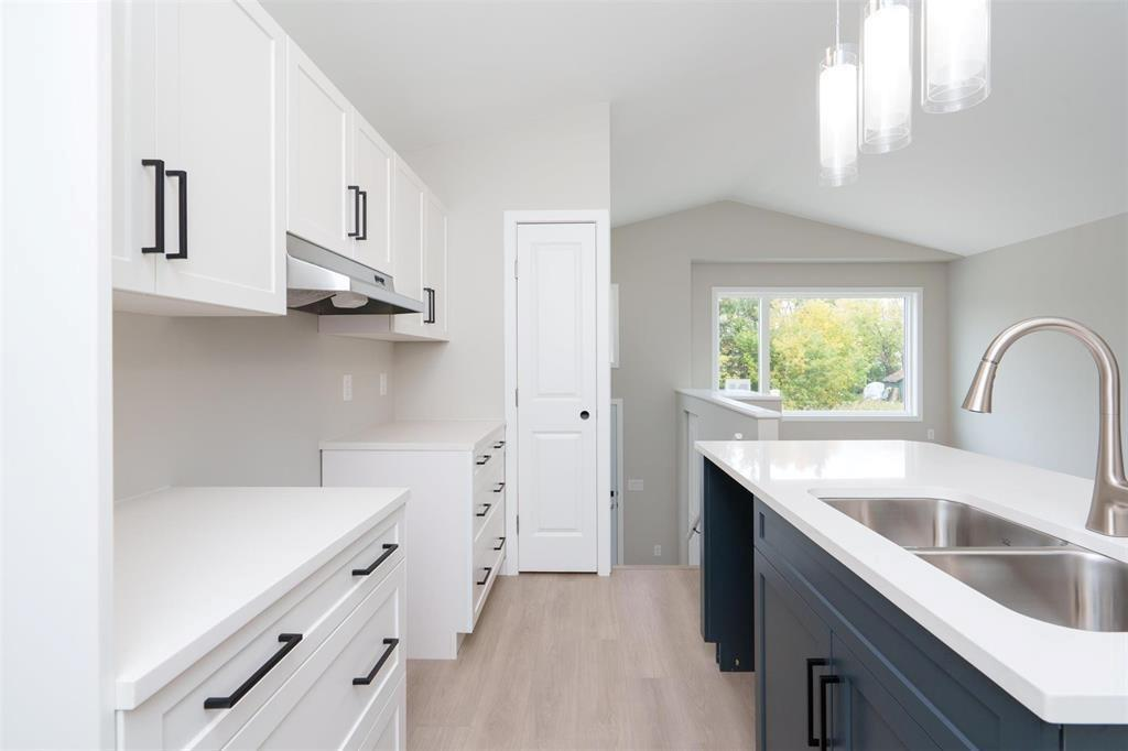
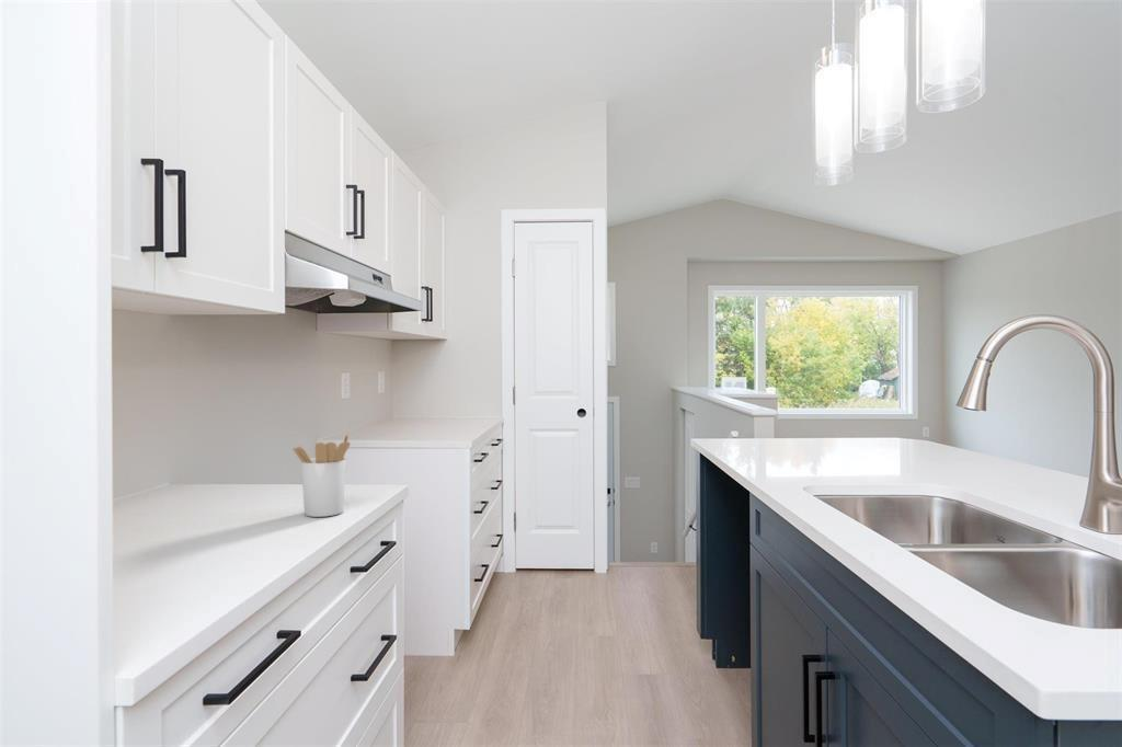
+ utensil holder (327, 474)
